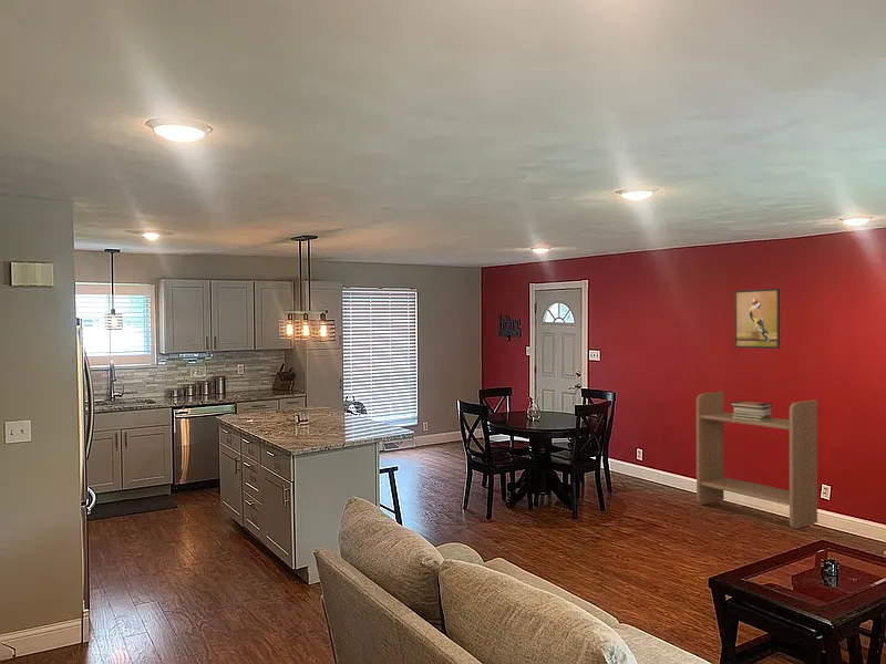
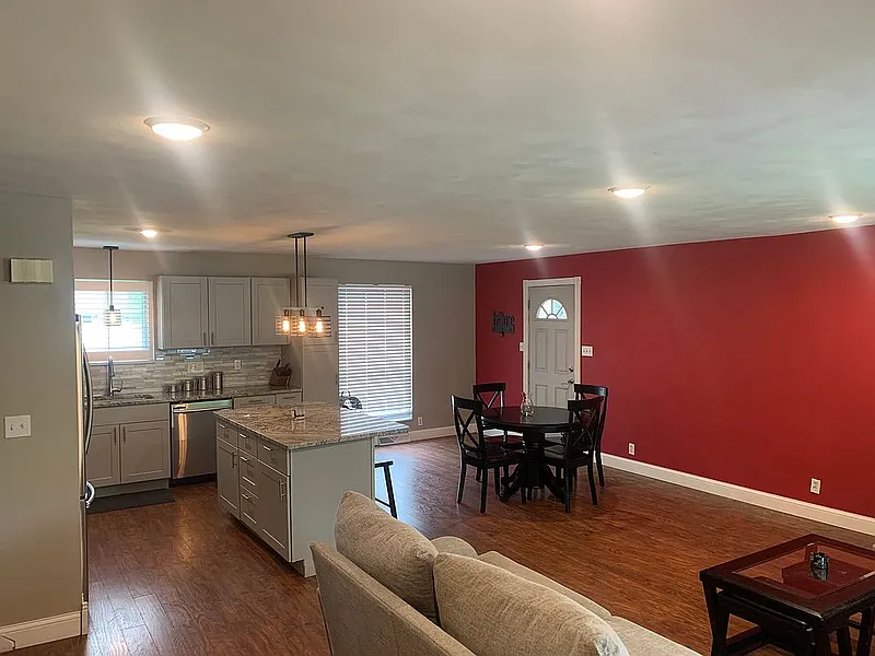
- book stack (751, 411)
- bookshelf (746, 481)
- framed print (756, 319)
